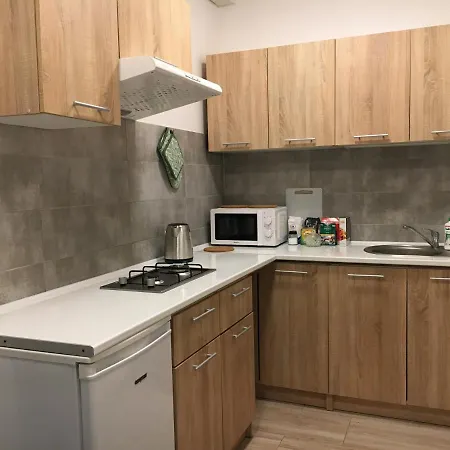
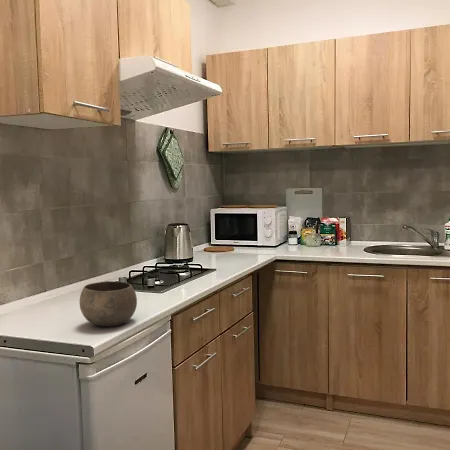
+ bowl (108, 304)
